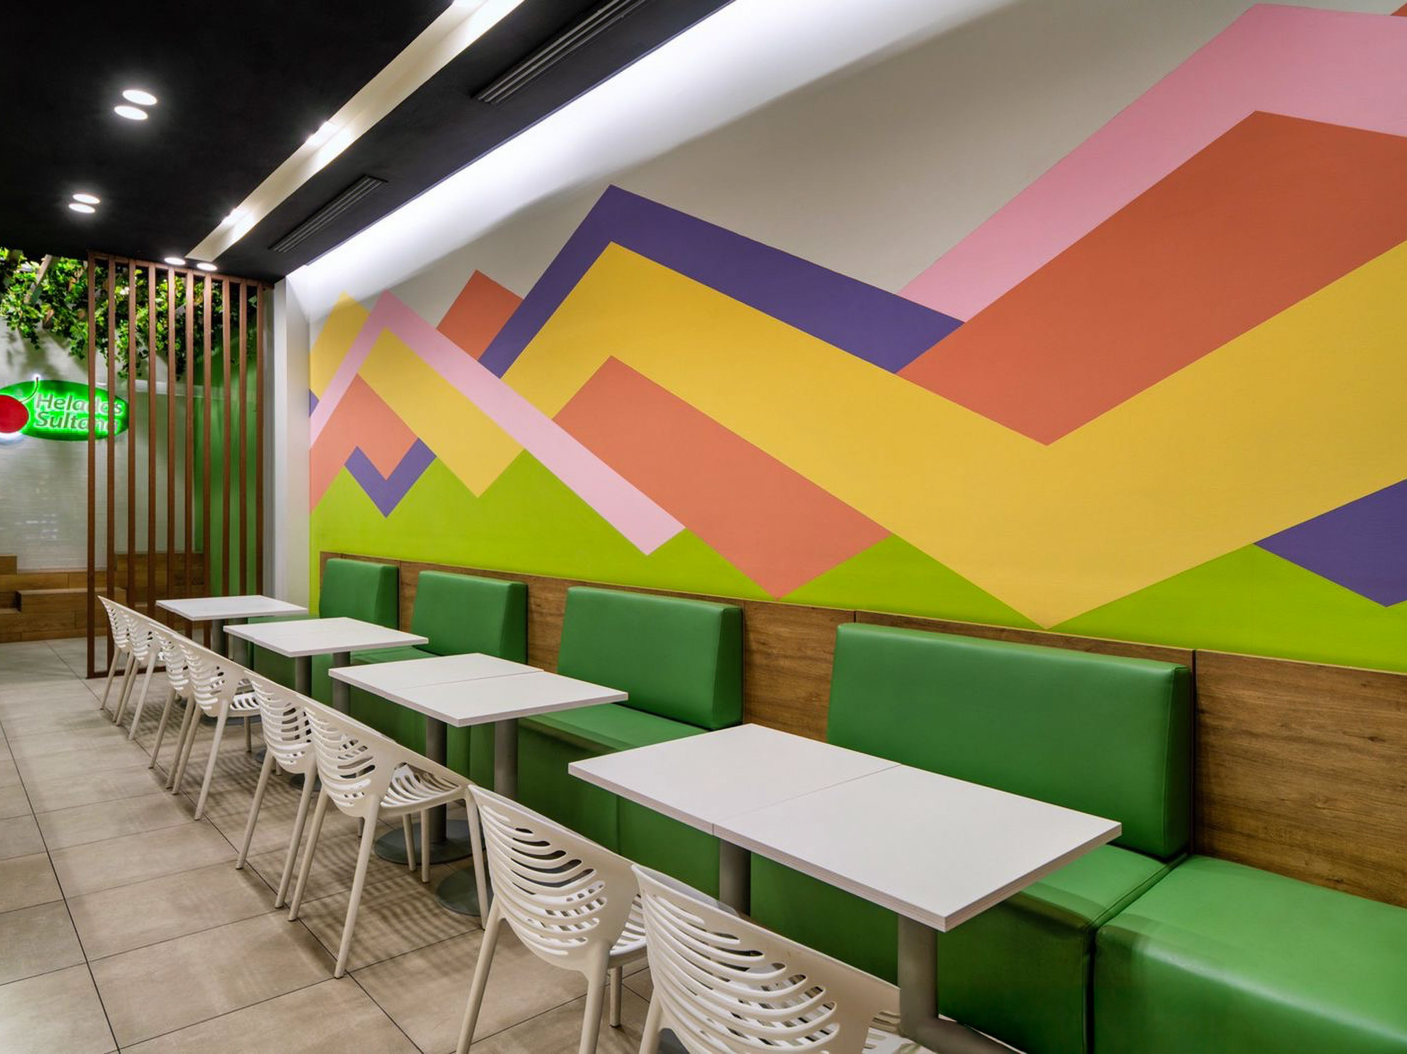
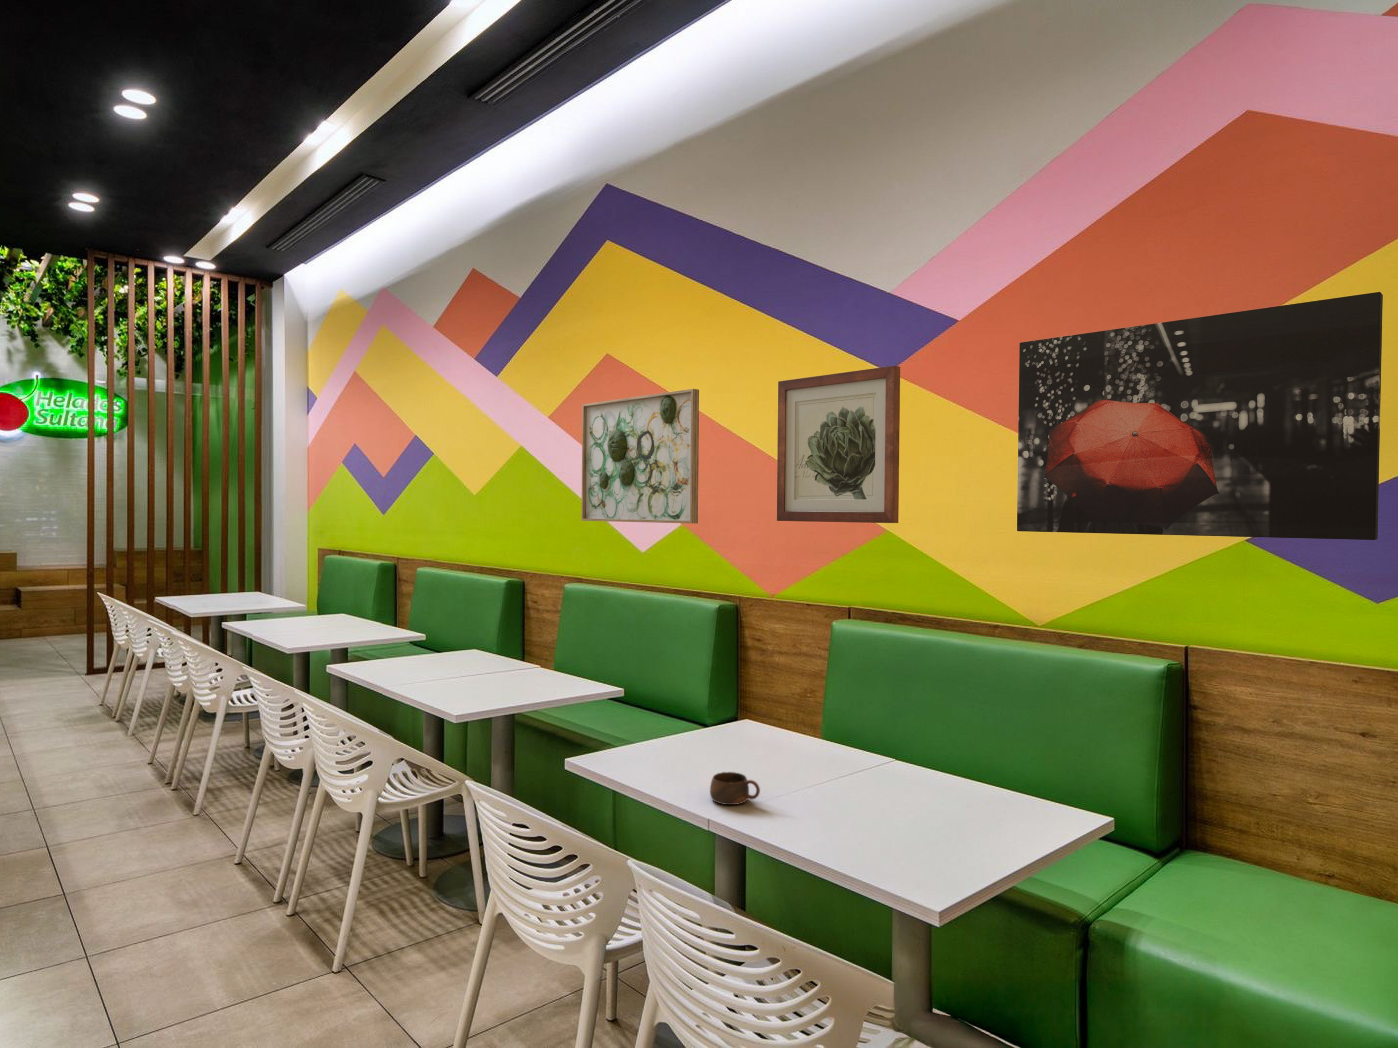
+ wall art (1176, 428)
+ wall art (634, 460)
+ cup (734, 789)
+ wall art (834, 448)
